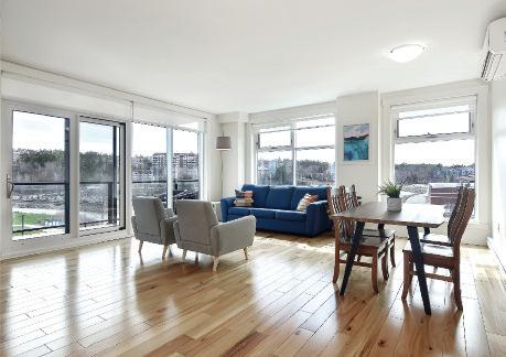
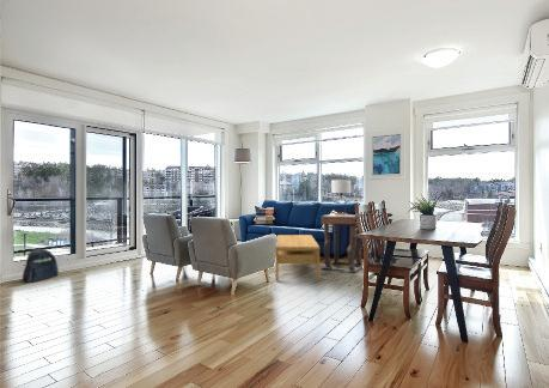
+ lamp (341, 196)
+ coffee table (295, 254)
+ backpack (41, 262)
+ side table (337, 241)
